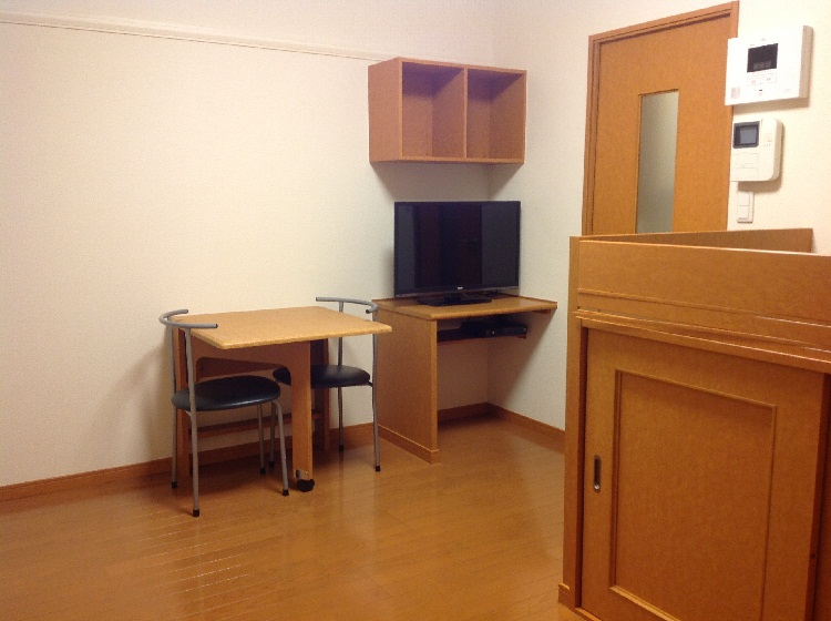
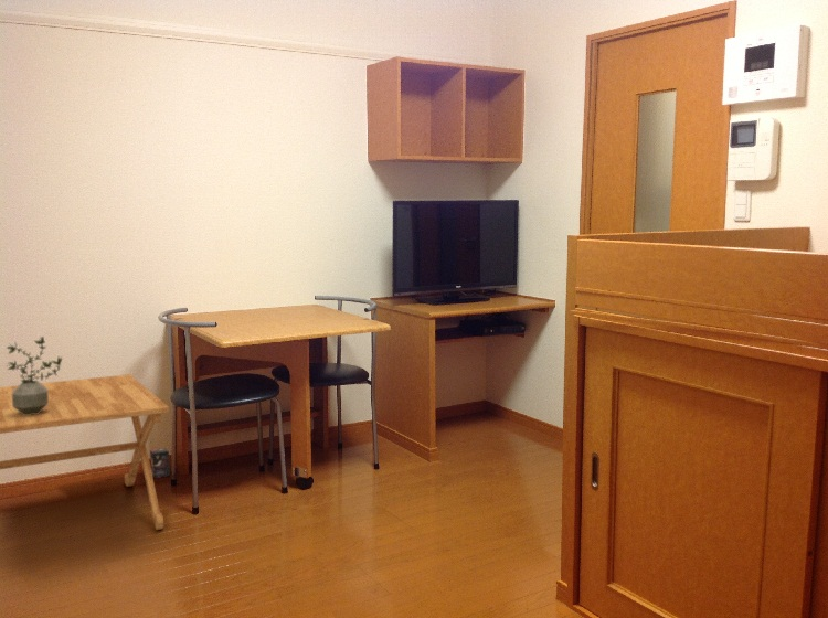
+ box (159, 462)
+ side table (65, 459)
+ potted plant (34, 374)
